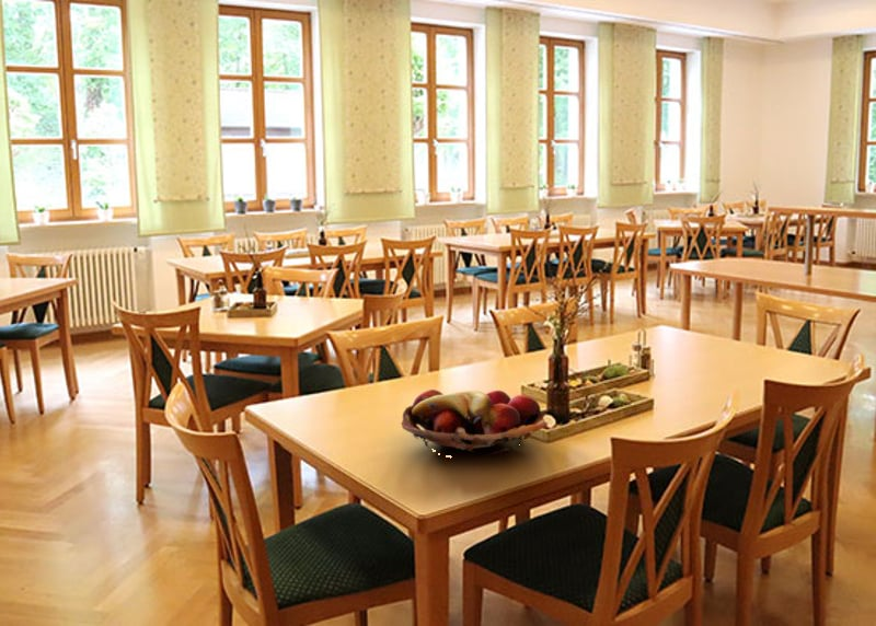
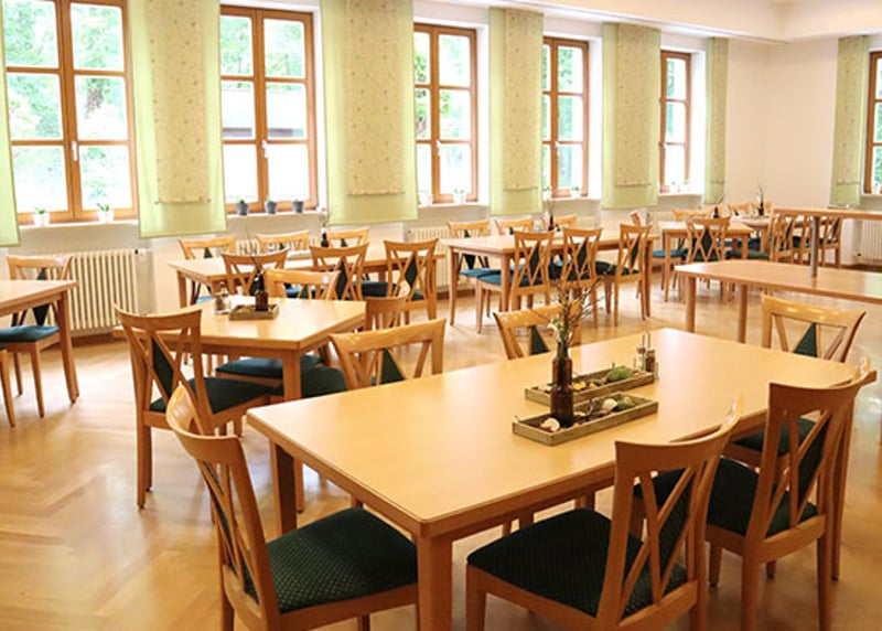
- fruit basket (473, 417)
